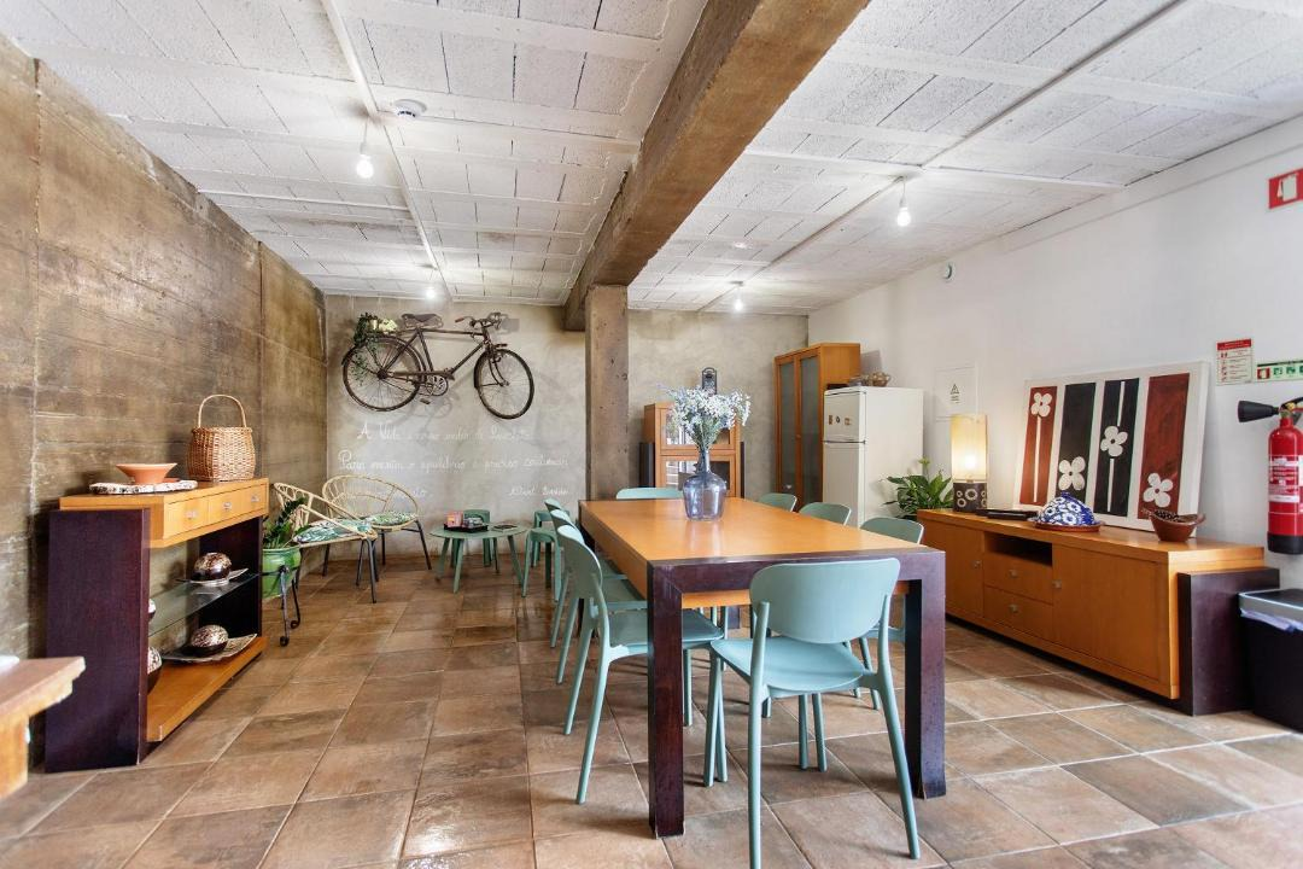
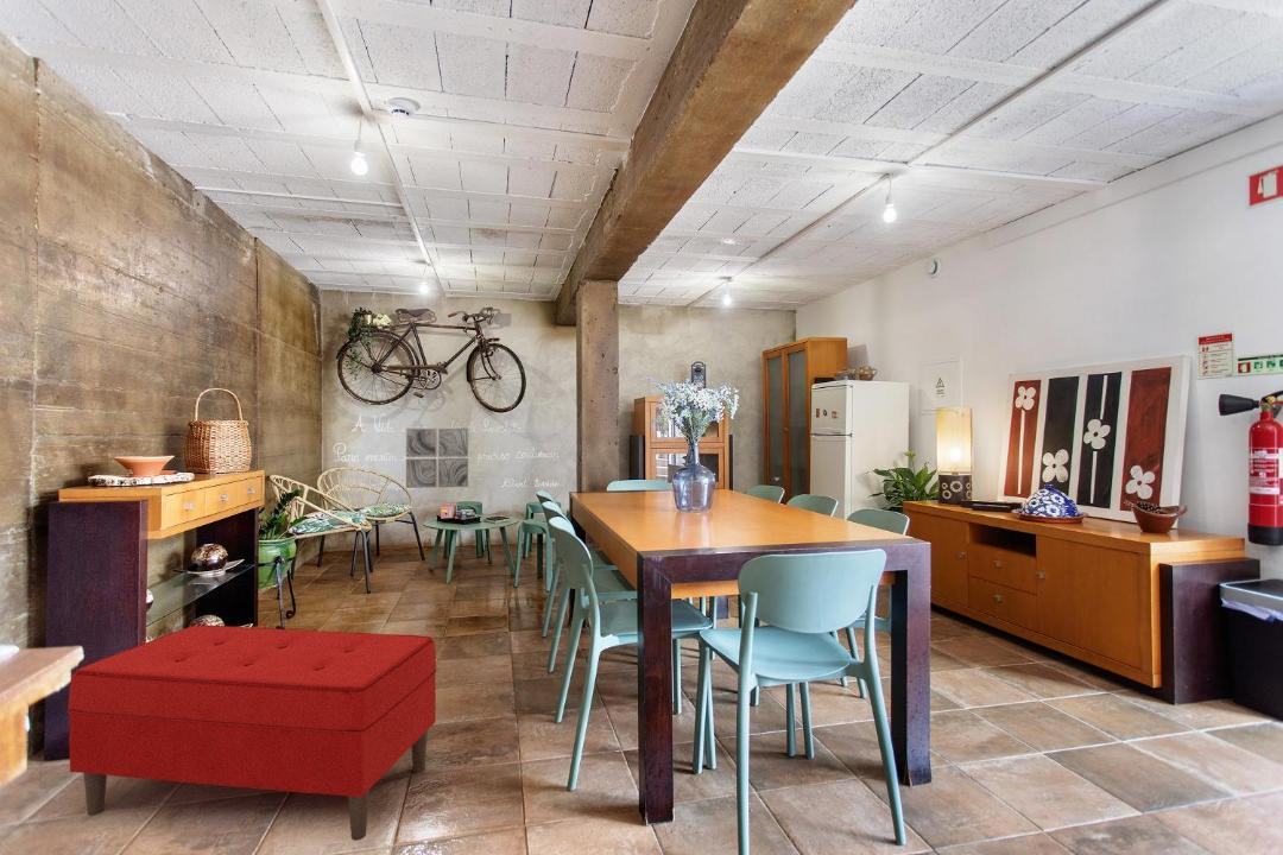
+ wall art (436, 456)
+ bench (266, 720)
